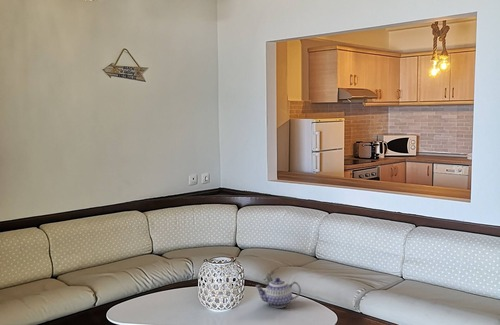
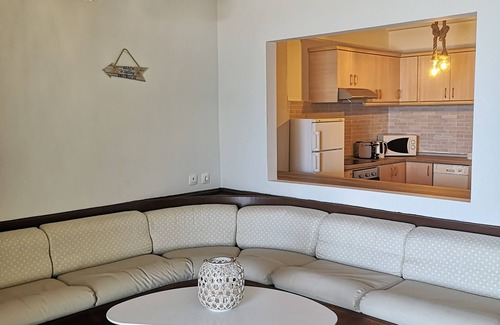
- teapot (278, 291)
